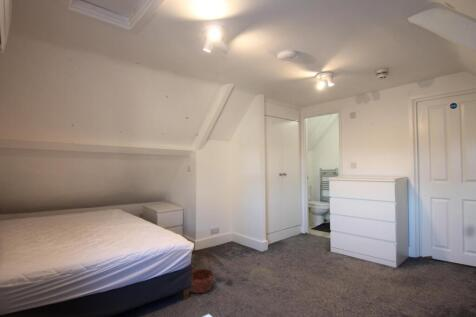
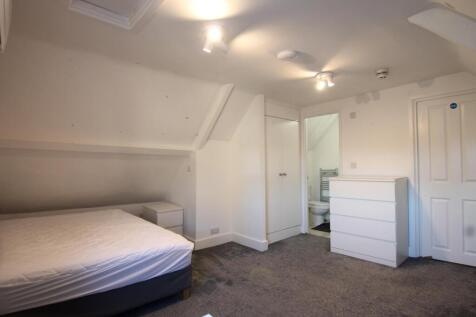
- basket (200, 269)
